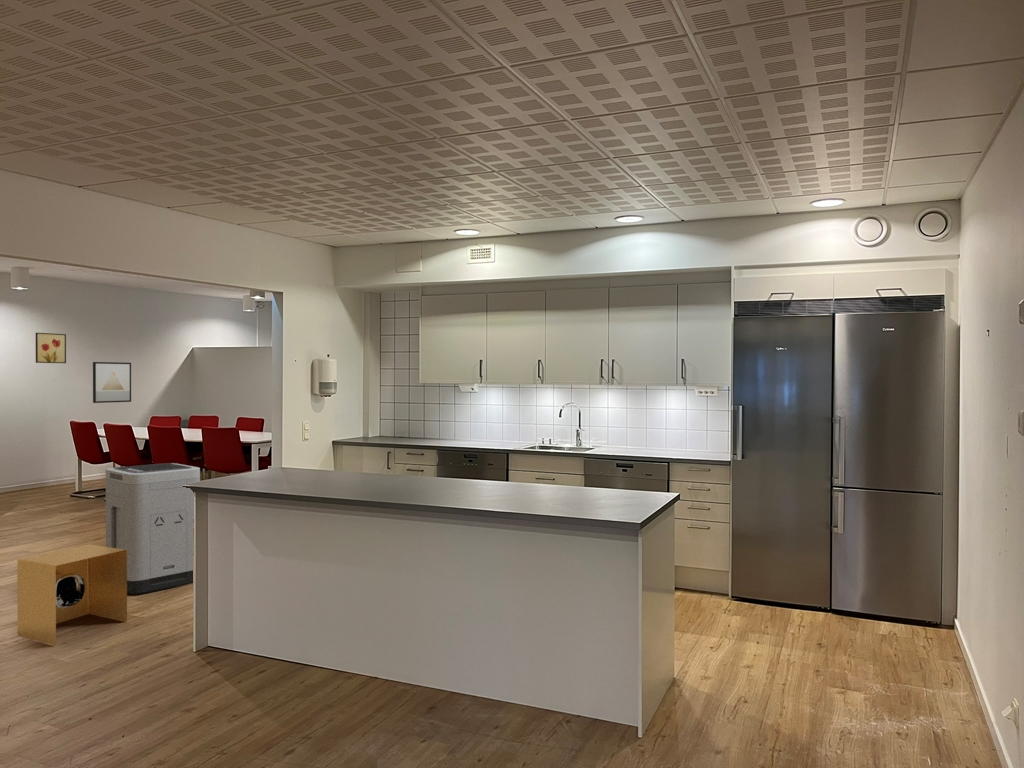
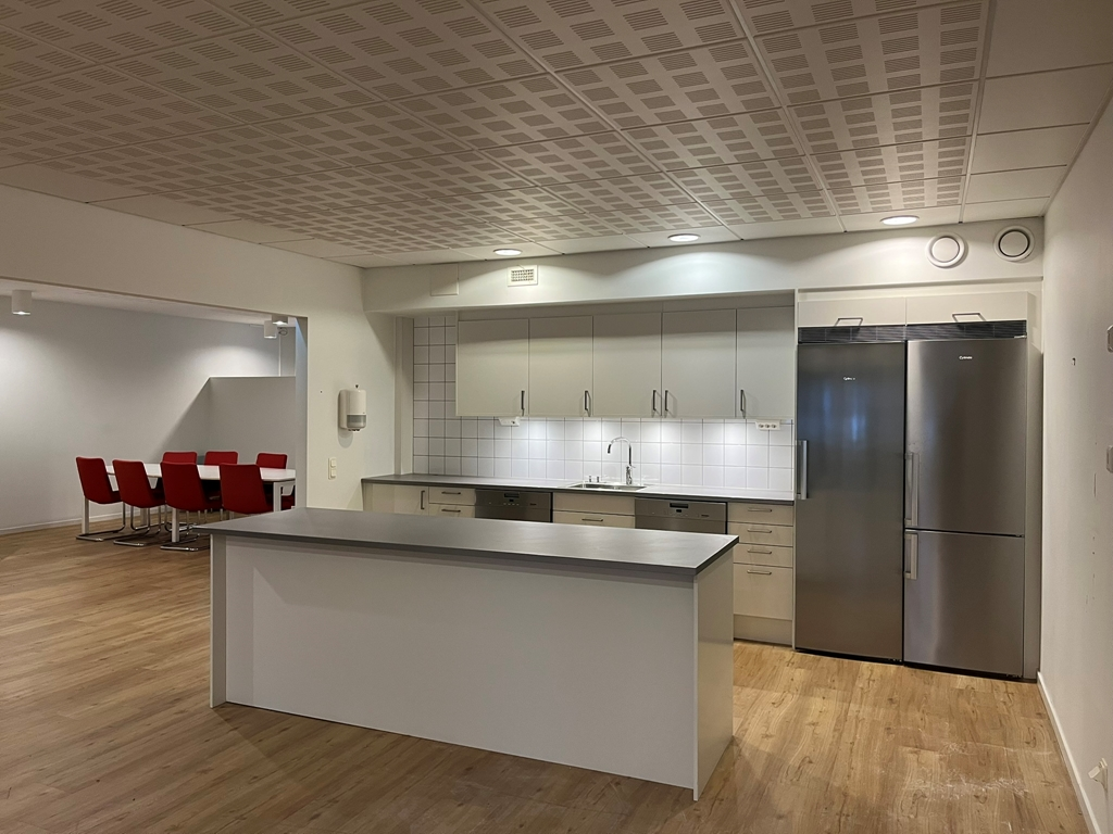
- wall art (112, 382)
- cardboard box (72, 591)
- wall art (50, 348)
- trash can (153, 524)
